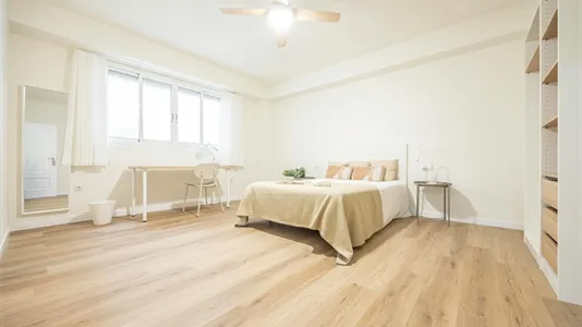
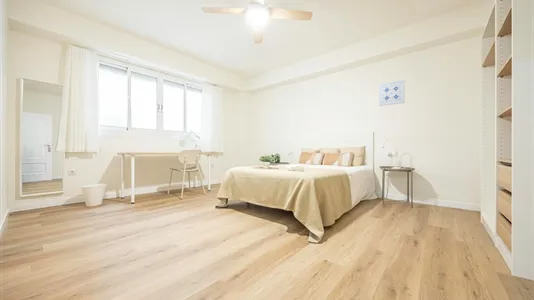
+ wall art (391, 93)
